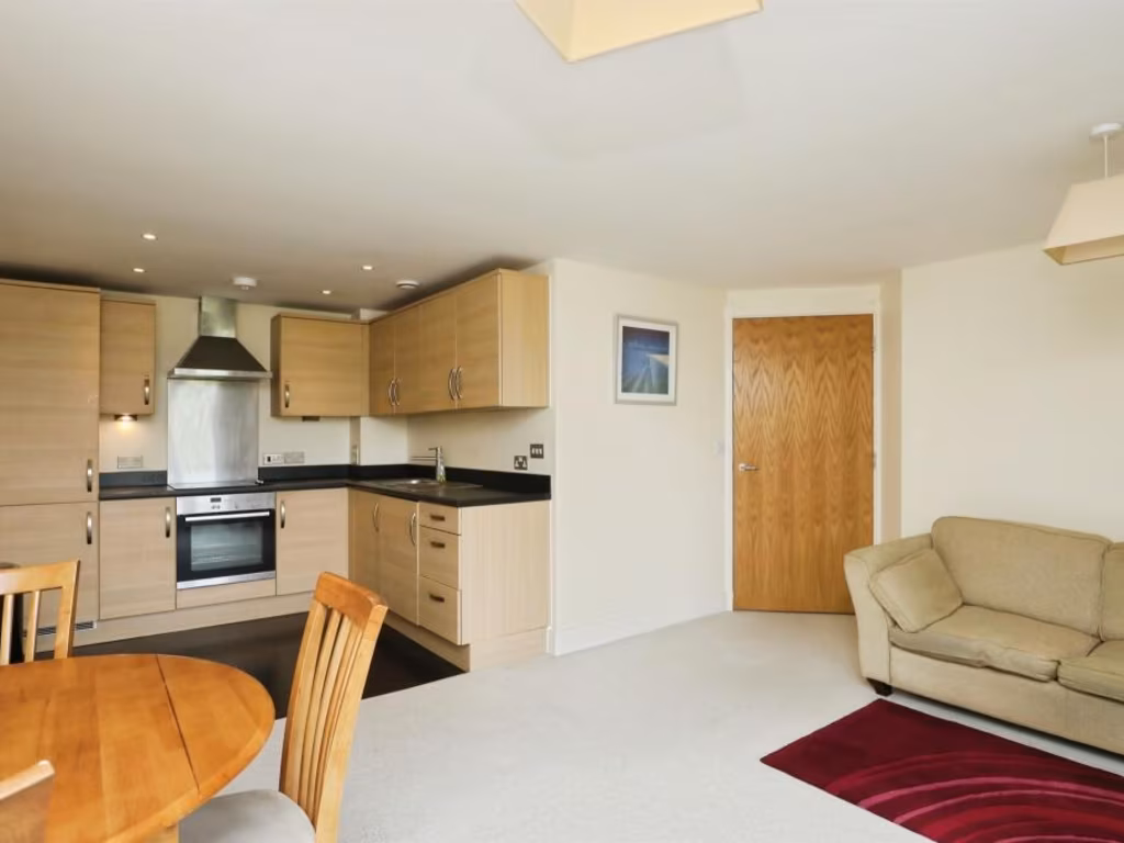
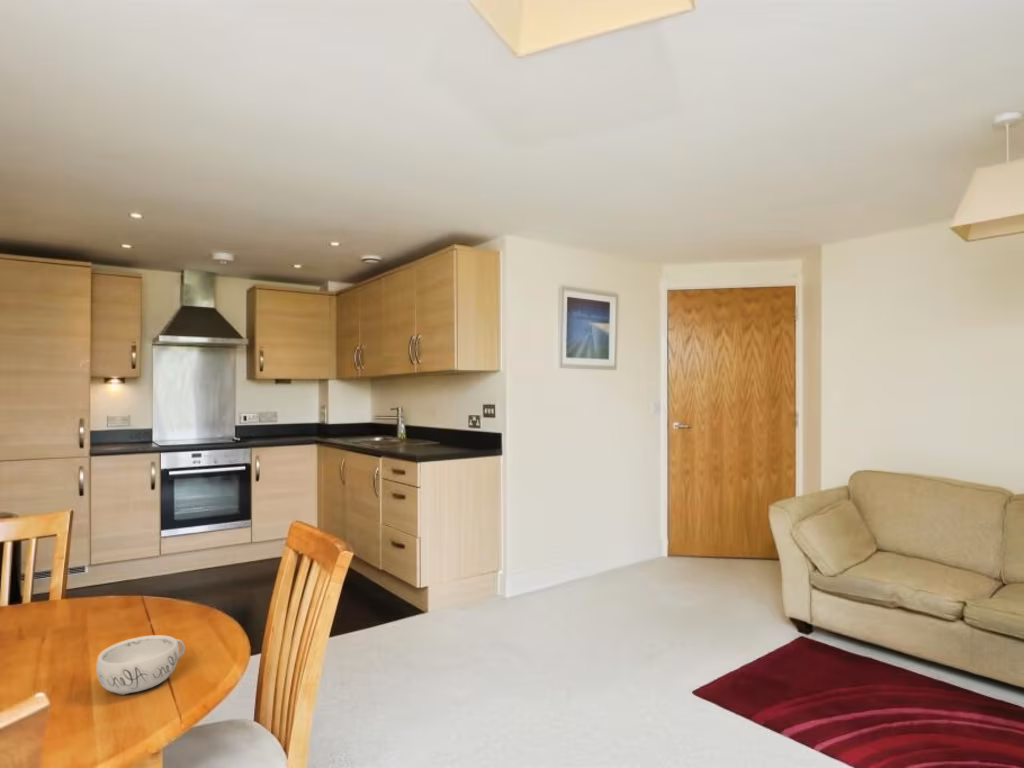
+ decorative bowl (144, 663)
